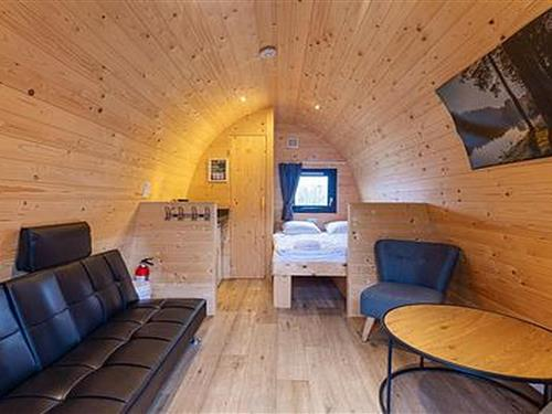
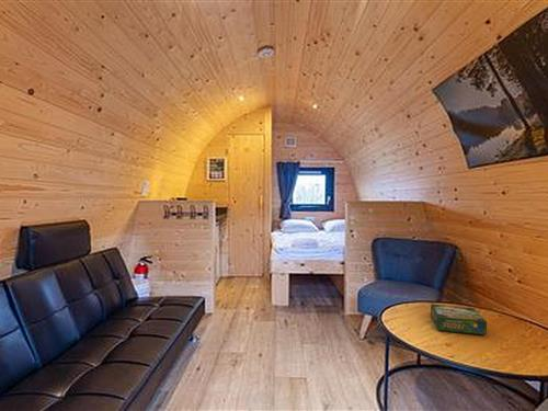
+ board game (456, 318)
